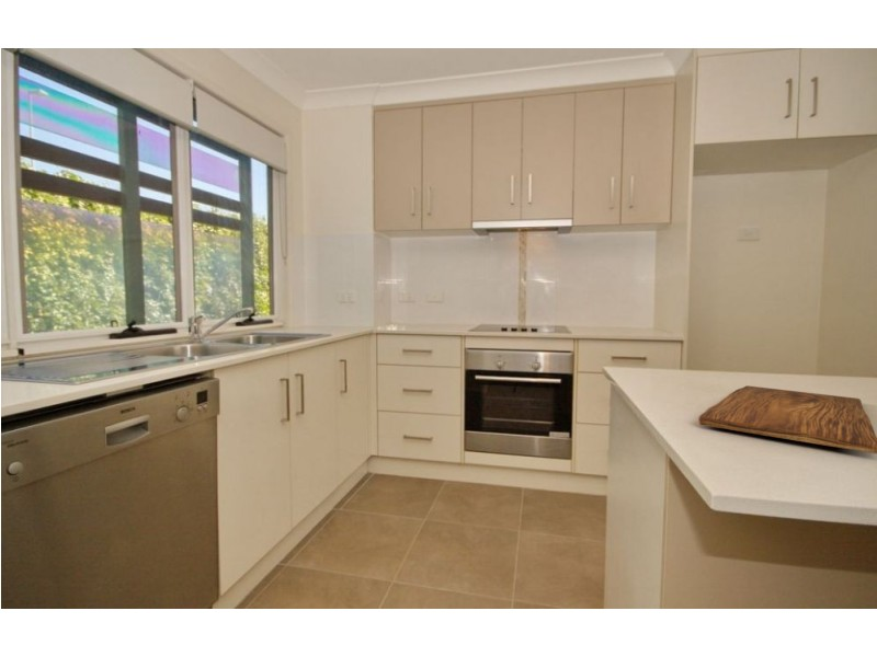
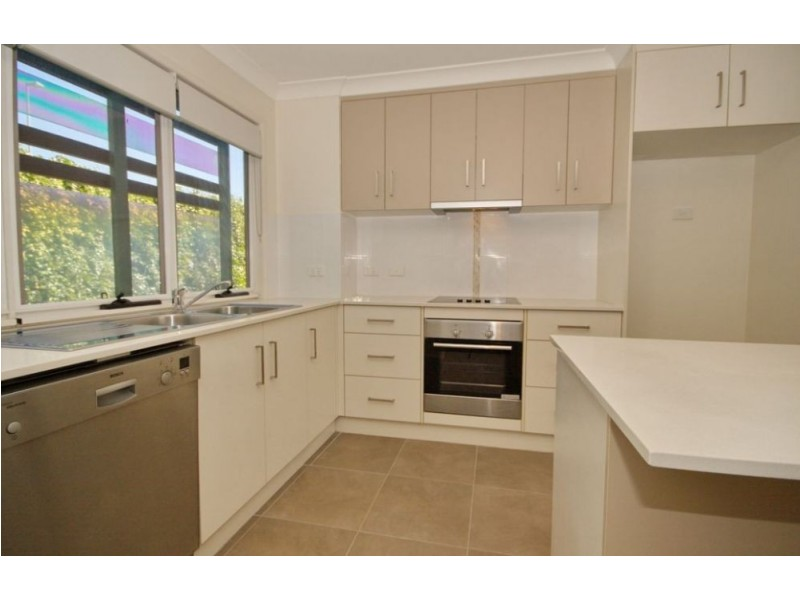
- cutting board (788, 410)
